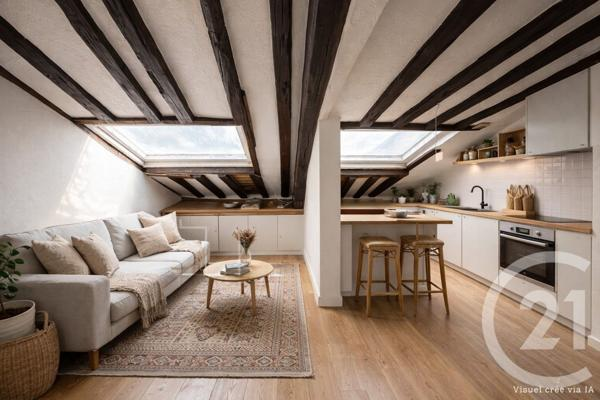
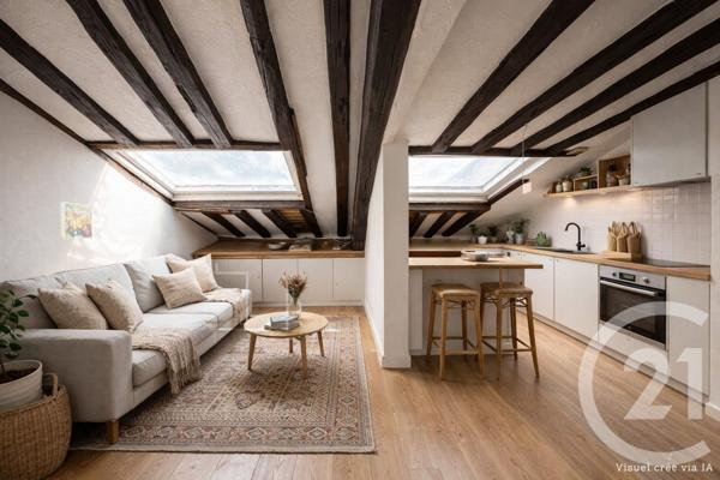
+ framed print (77, 221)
